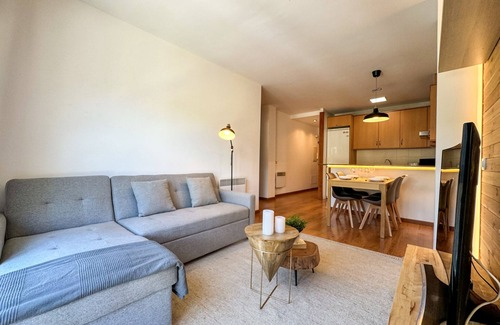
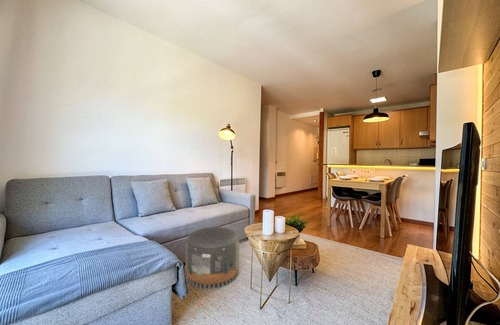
+ pouf (213, 251)
